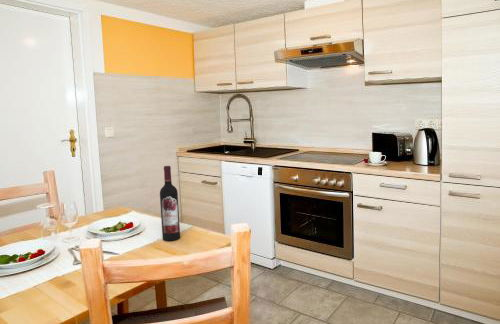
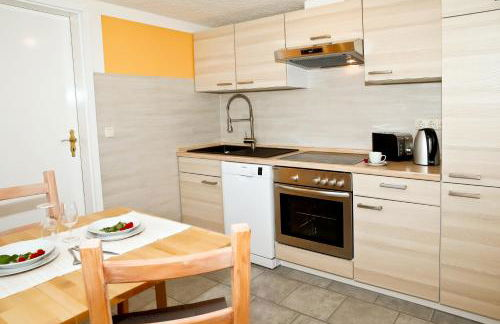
- wine bottle (169, 202)
